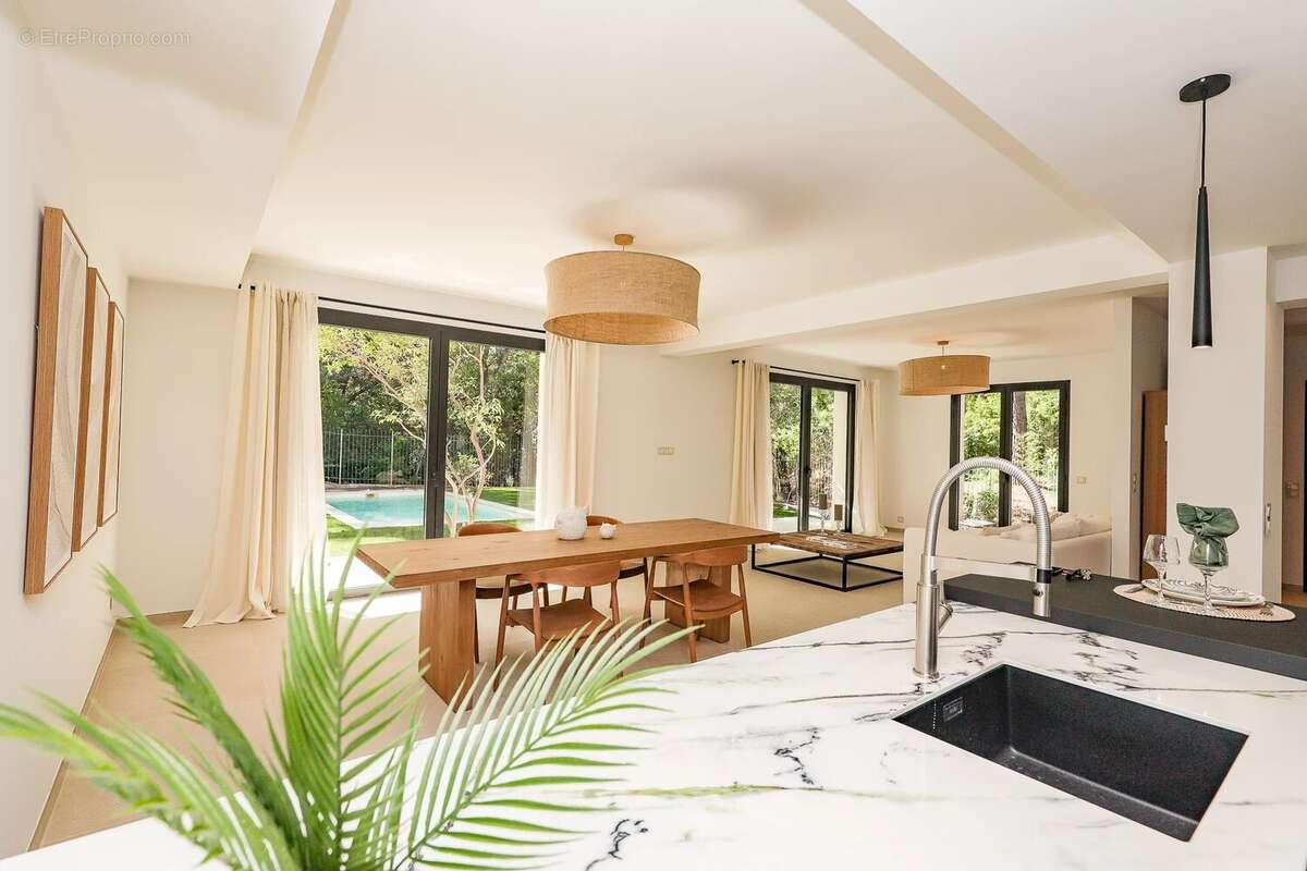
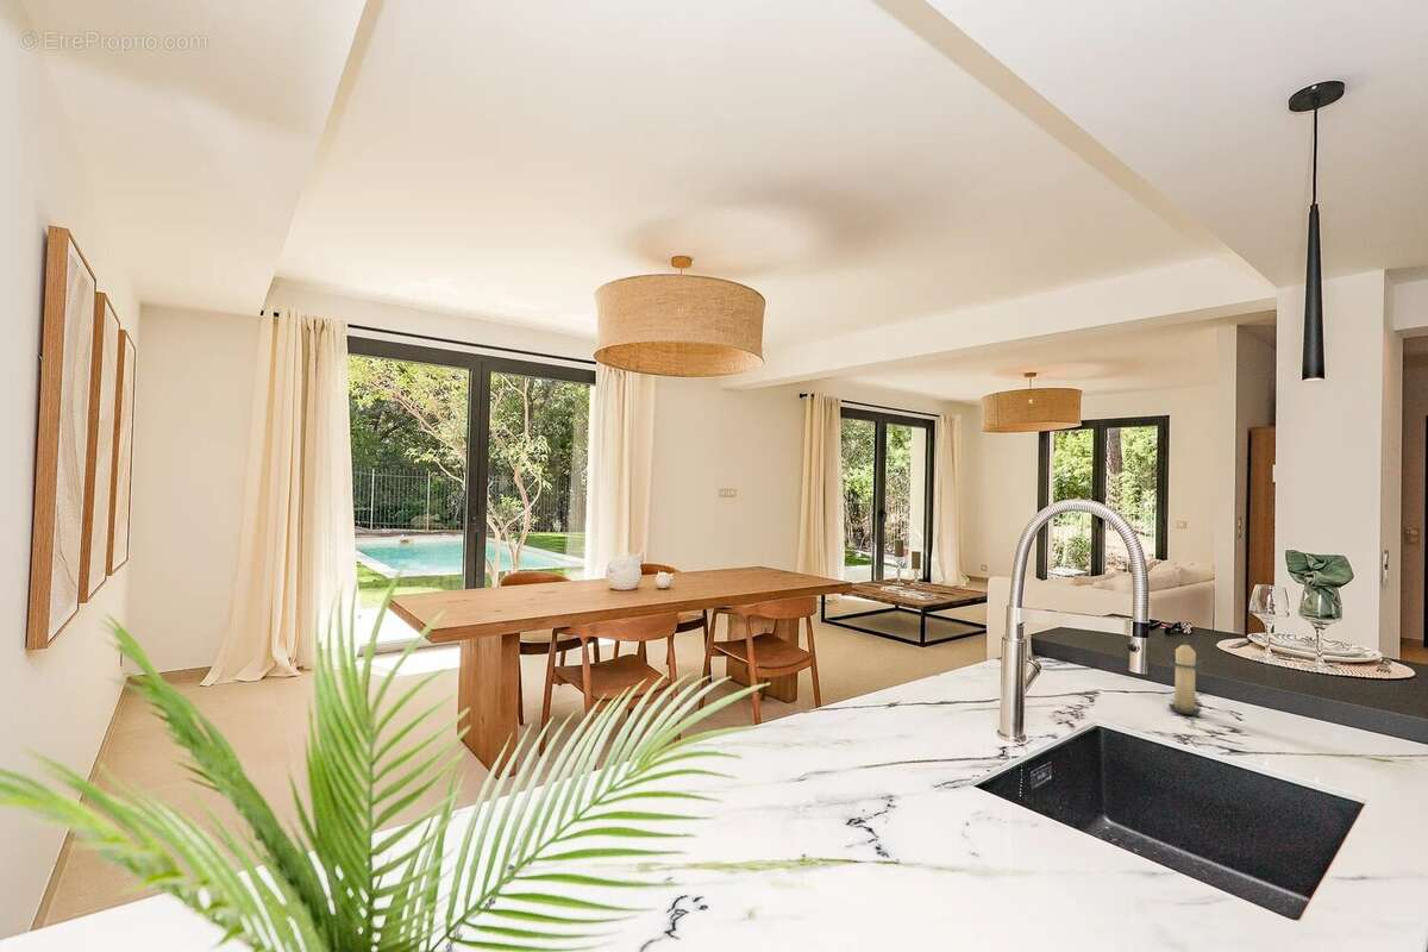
+ candle (1184, 675)
